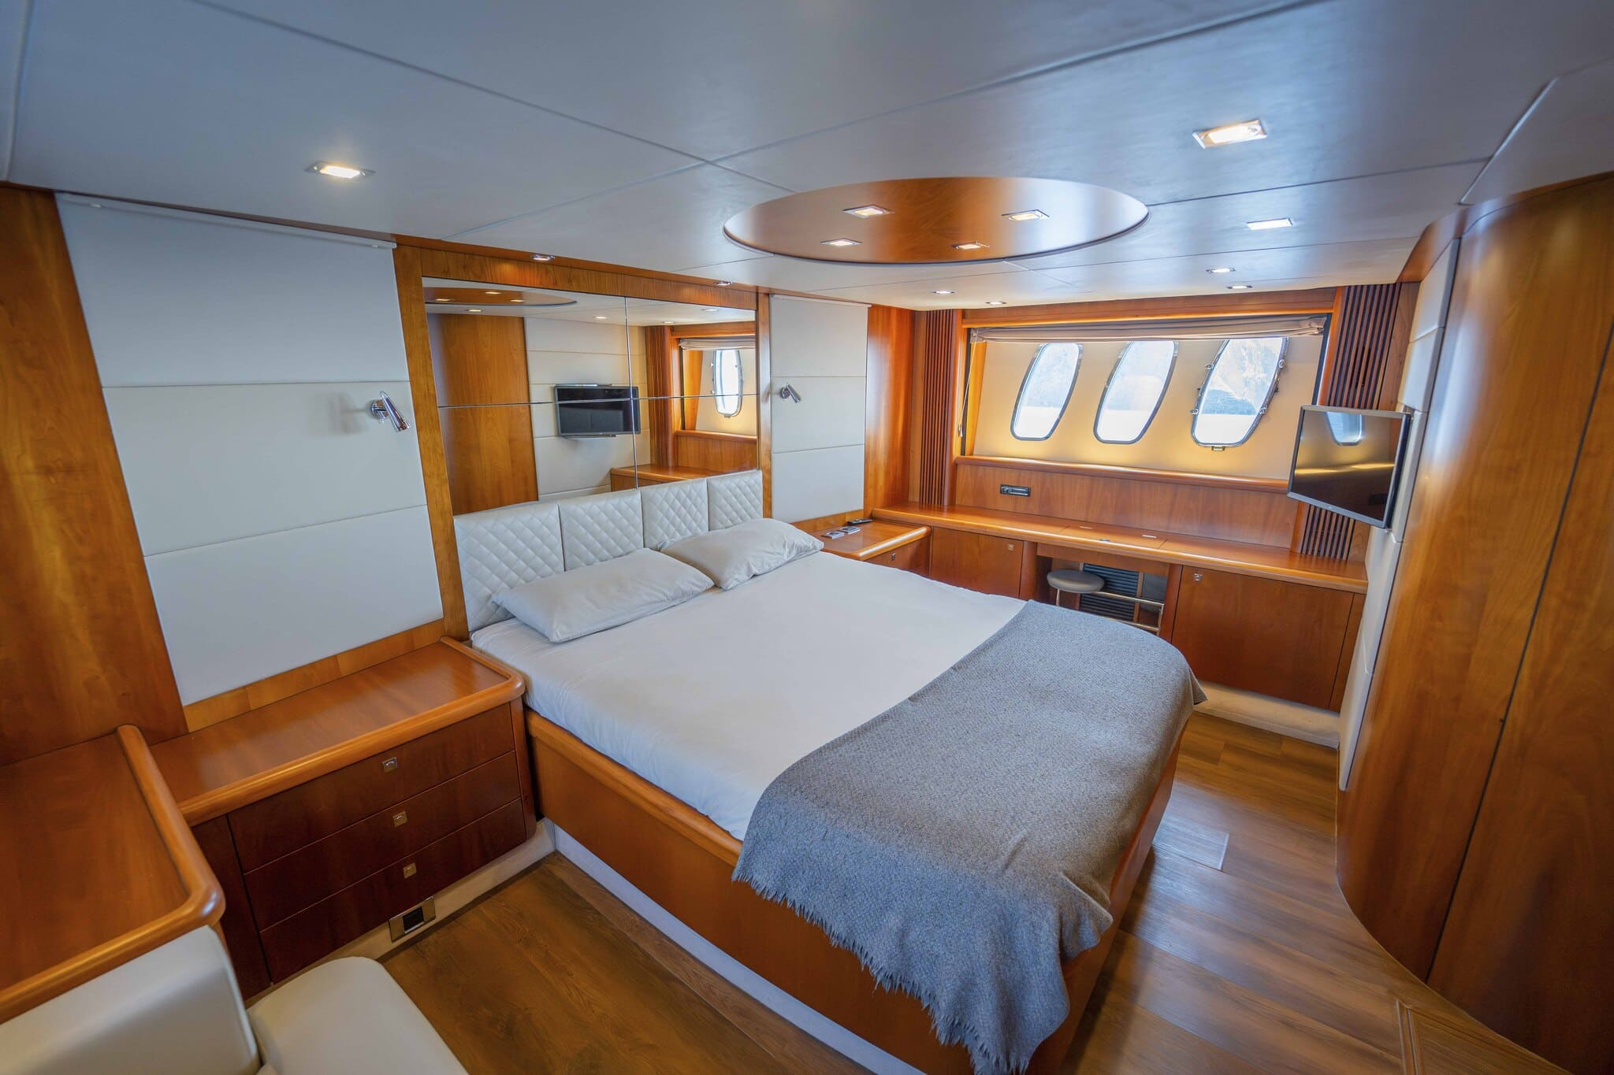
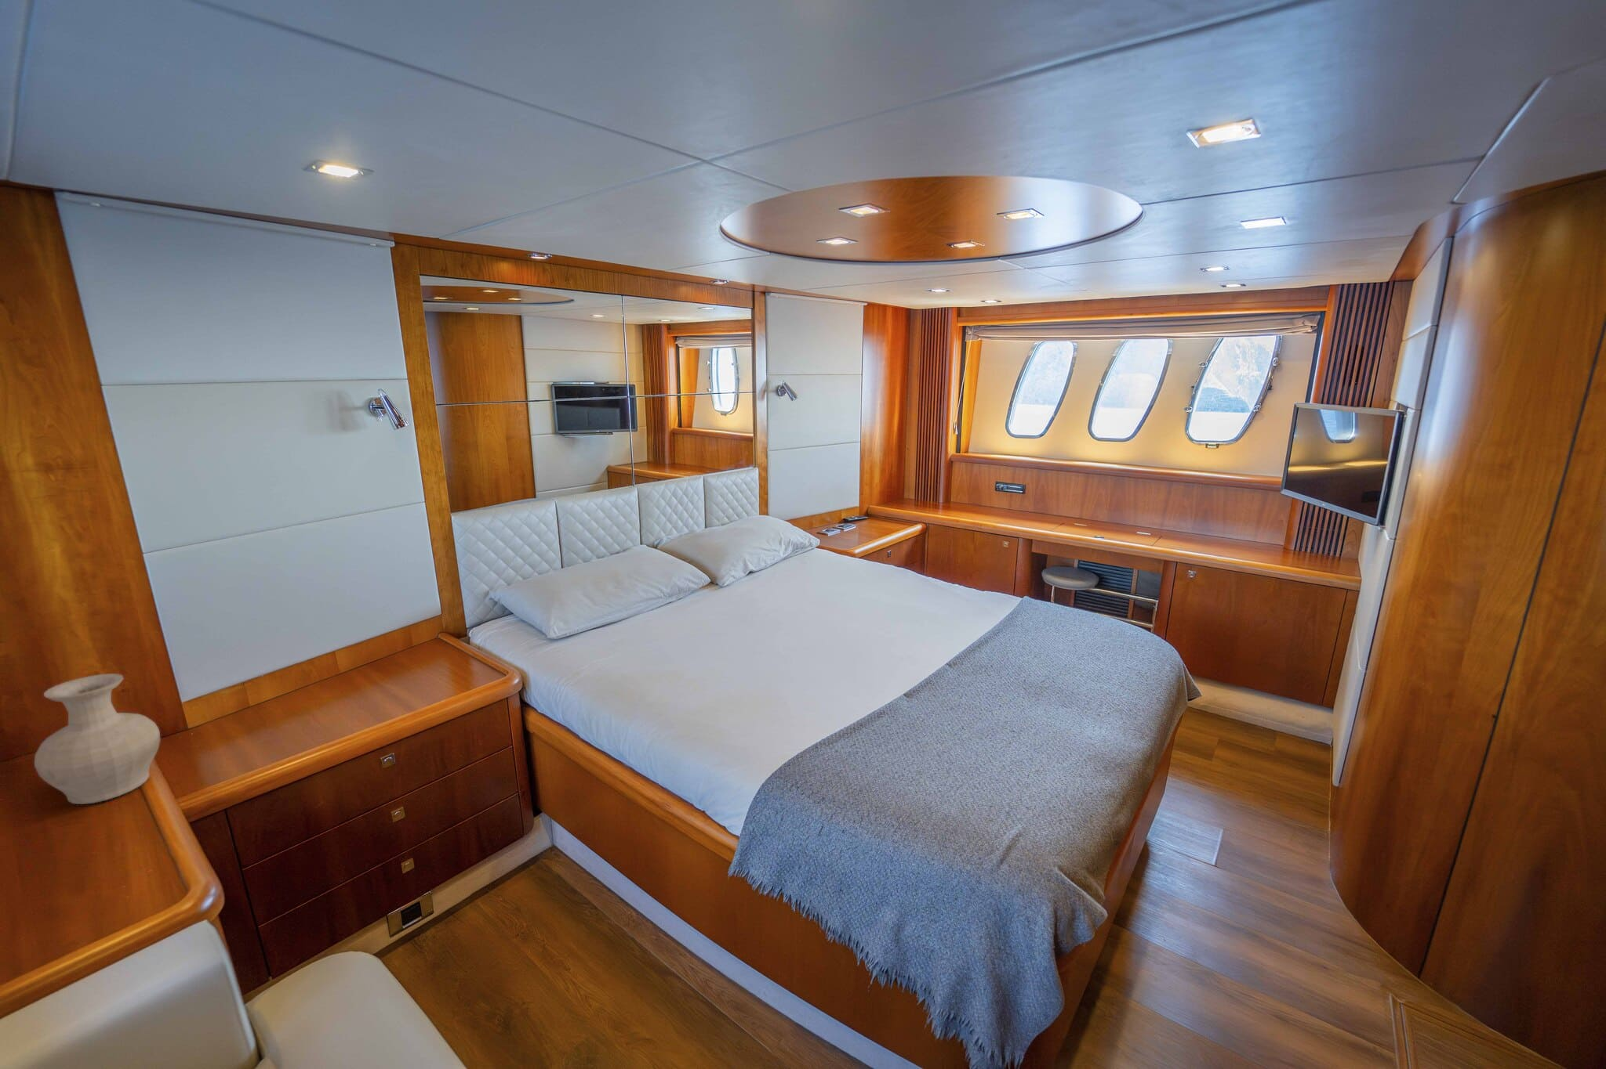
+ vase (97, 737)
